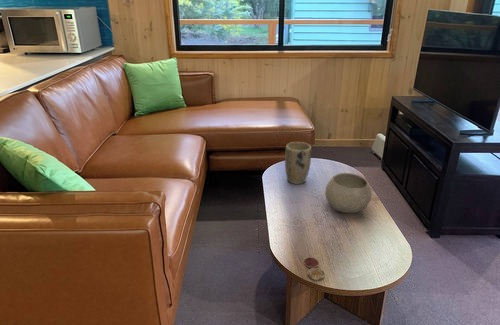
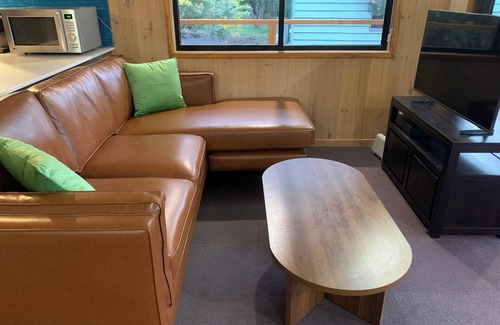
- plant pot (297, 163)
- bowl (348, 194)
- coaster (313, 268)
